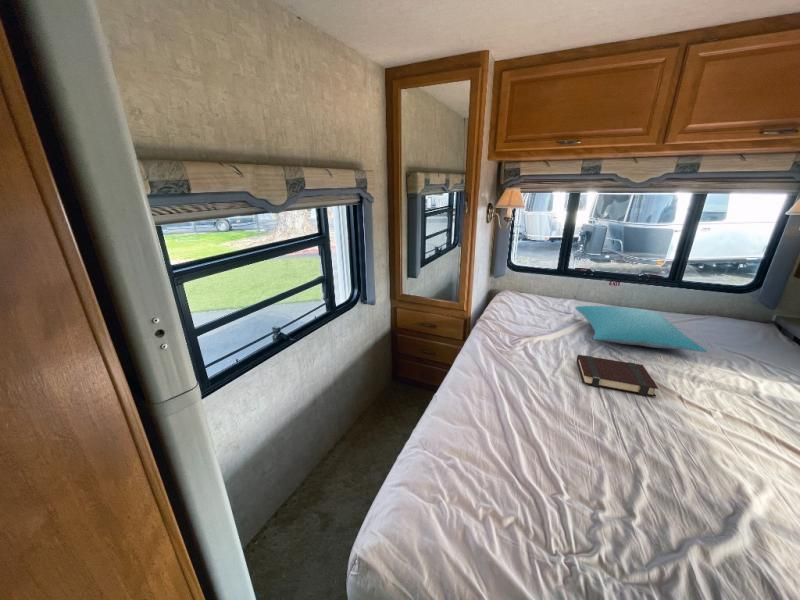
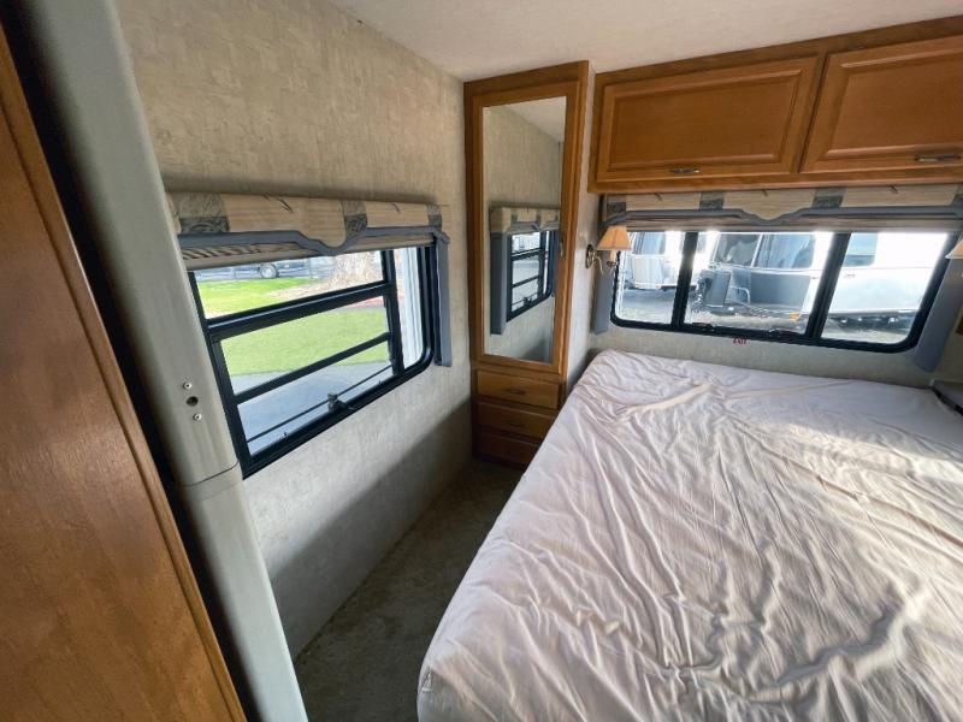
- book (613, 373)
- pillow (631, 326)
